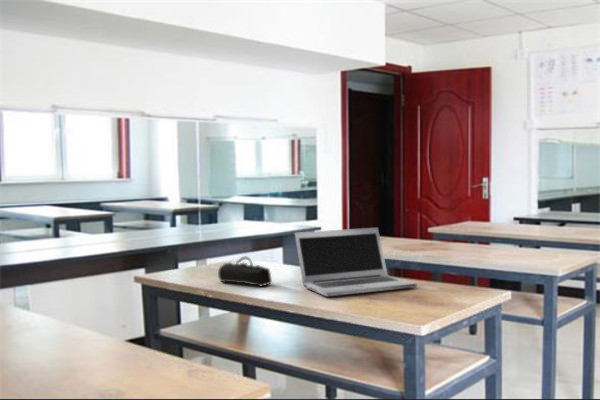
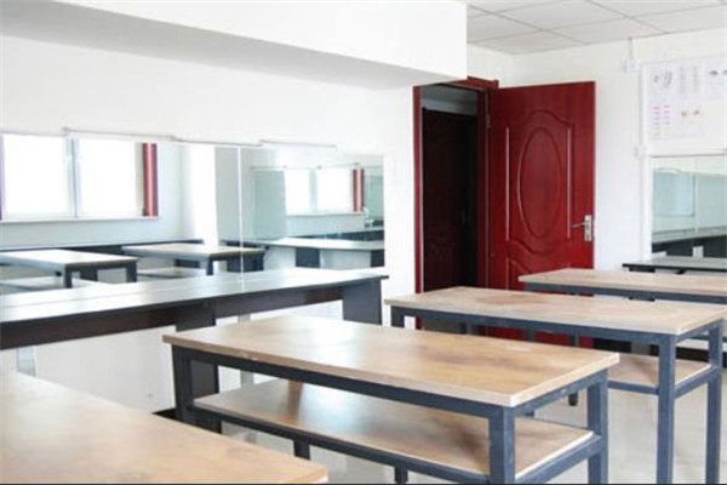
- pencil case (244, 269)
- laptop (354, 259)
